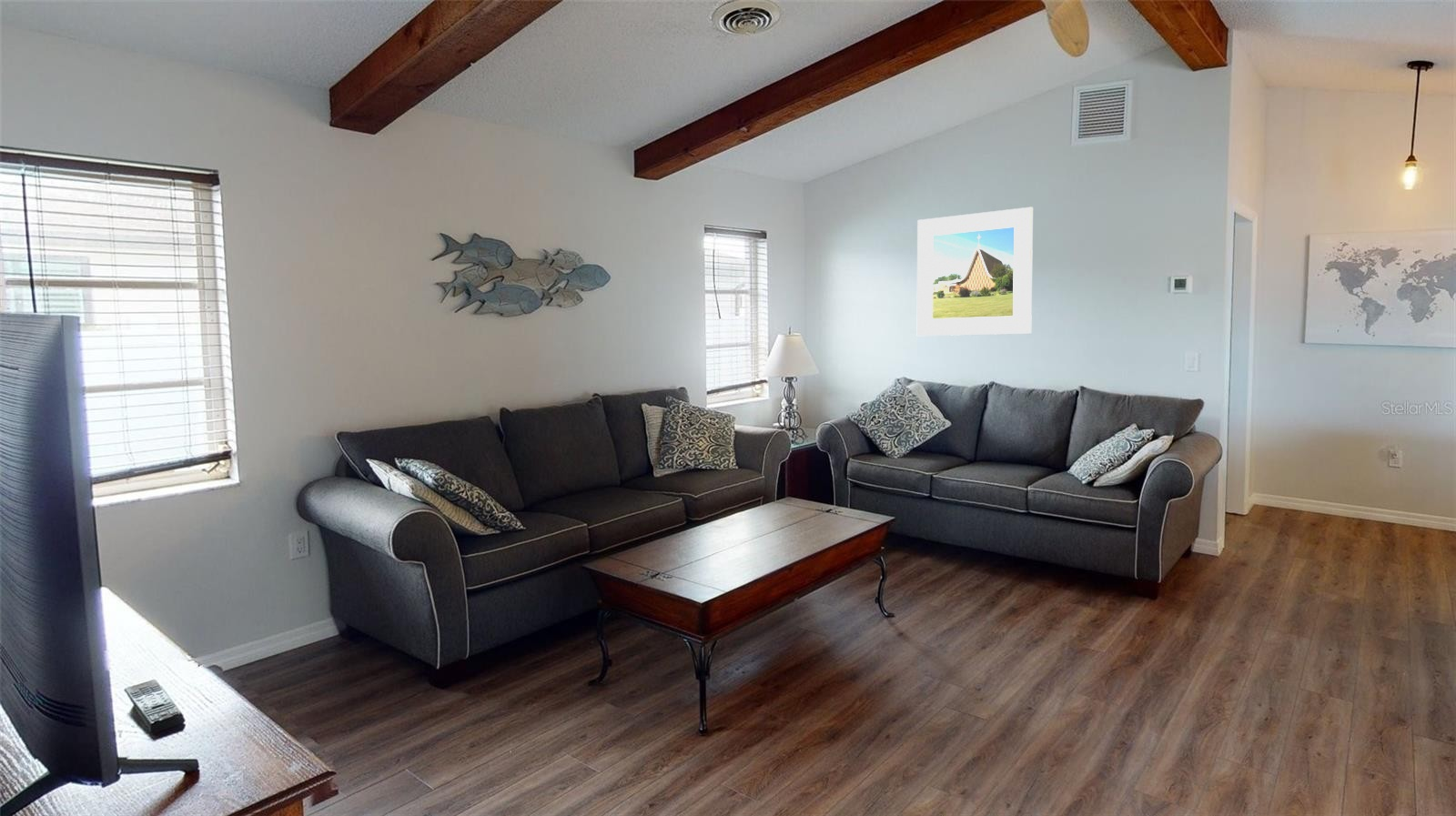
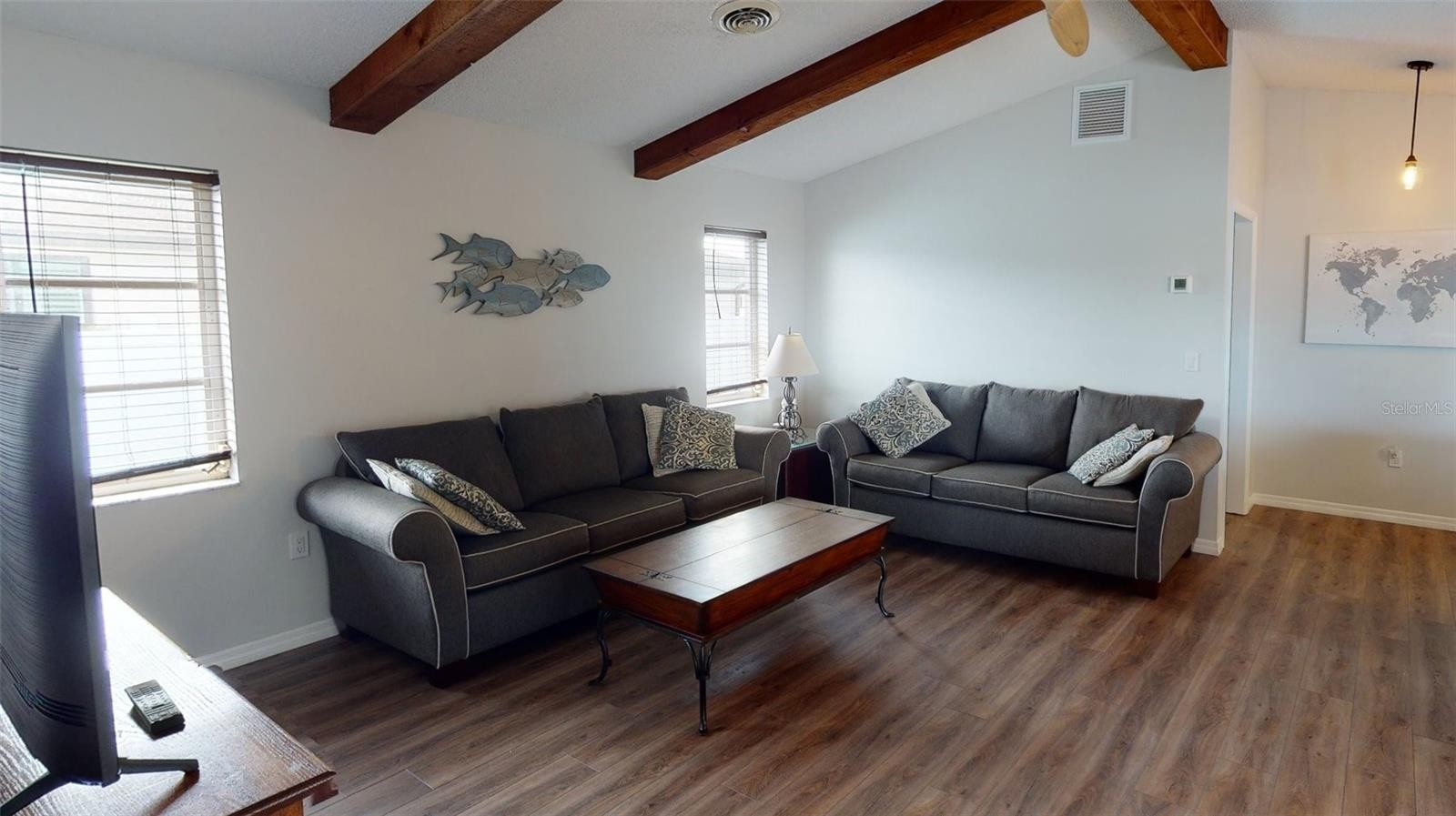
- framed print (972, 274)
